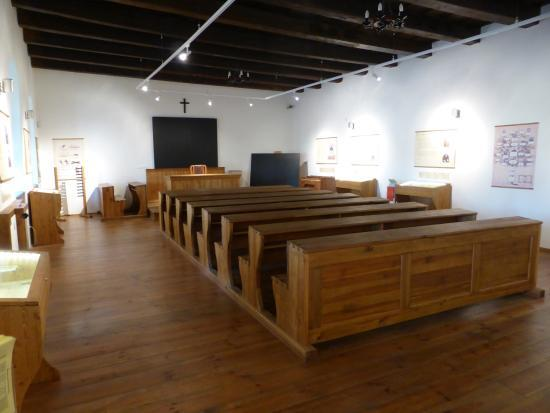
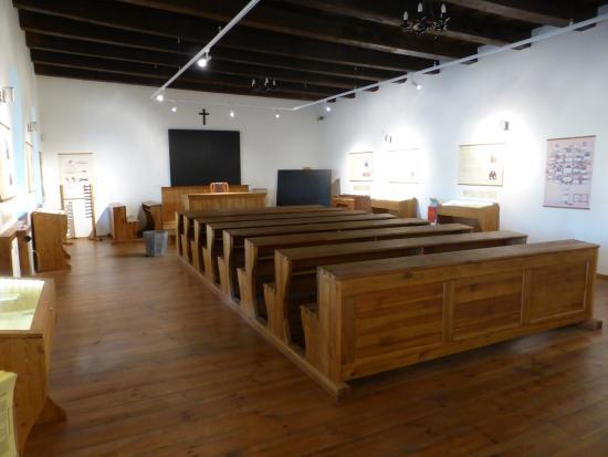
+ waste bin (156, 243)
